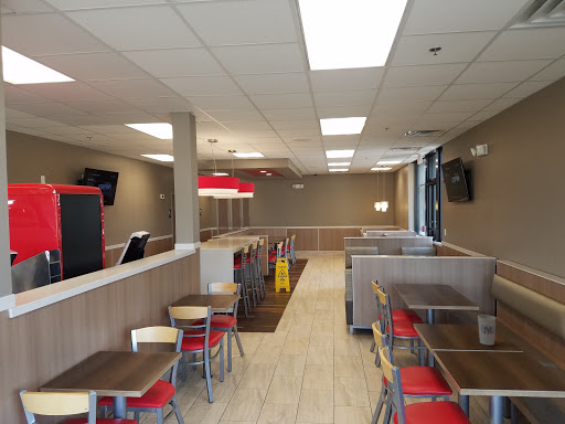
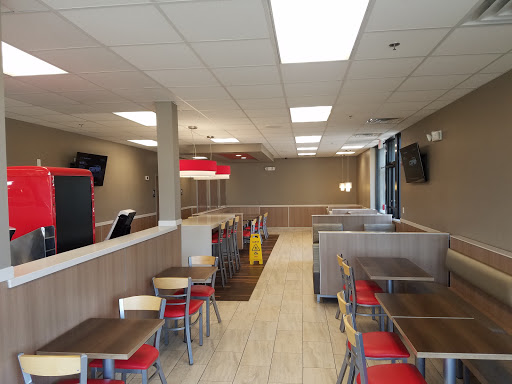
- cup (487, 329)
